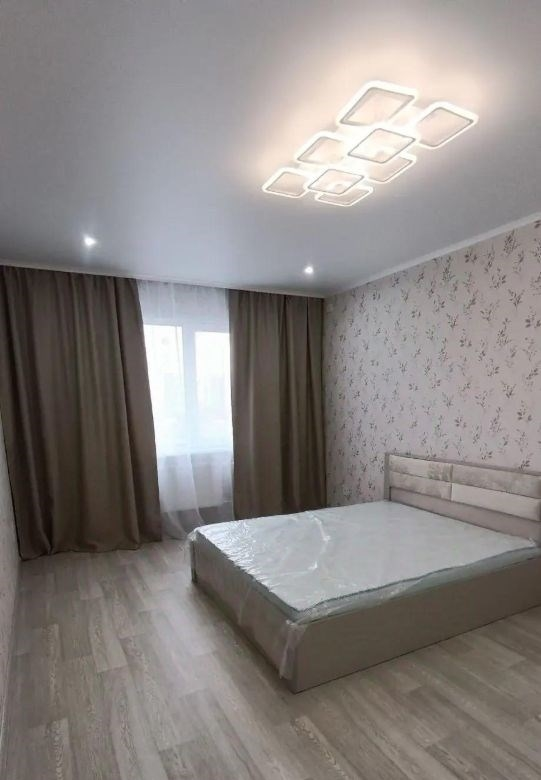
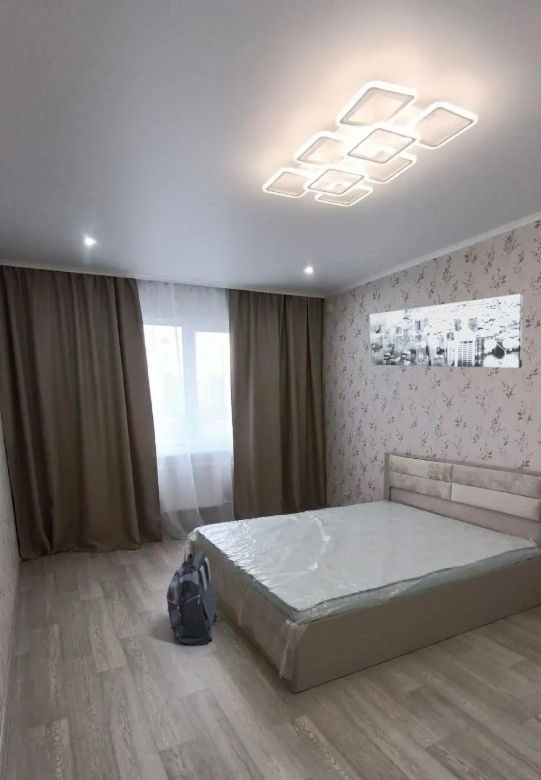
+ wall art (432, 336)
+ backpack (196, 592)
